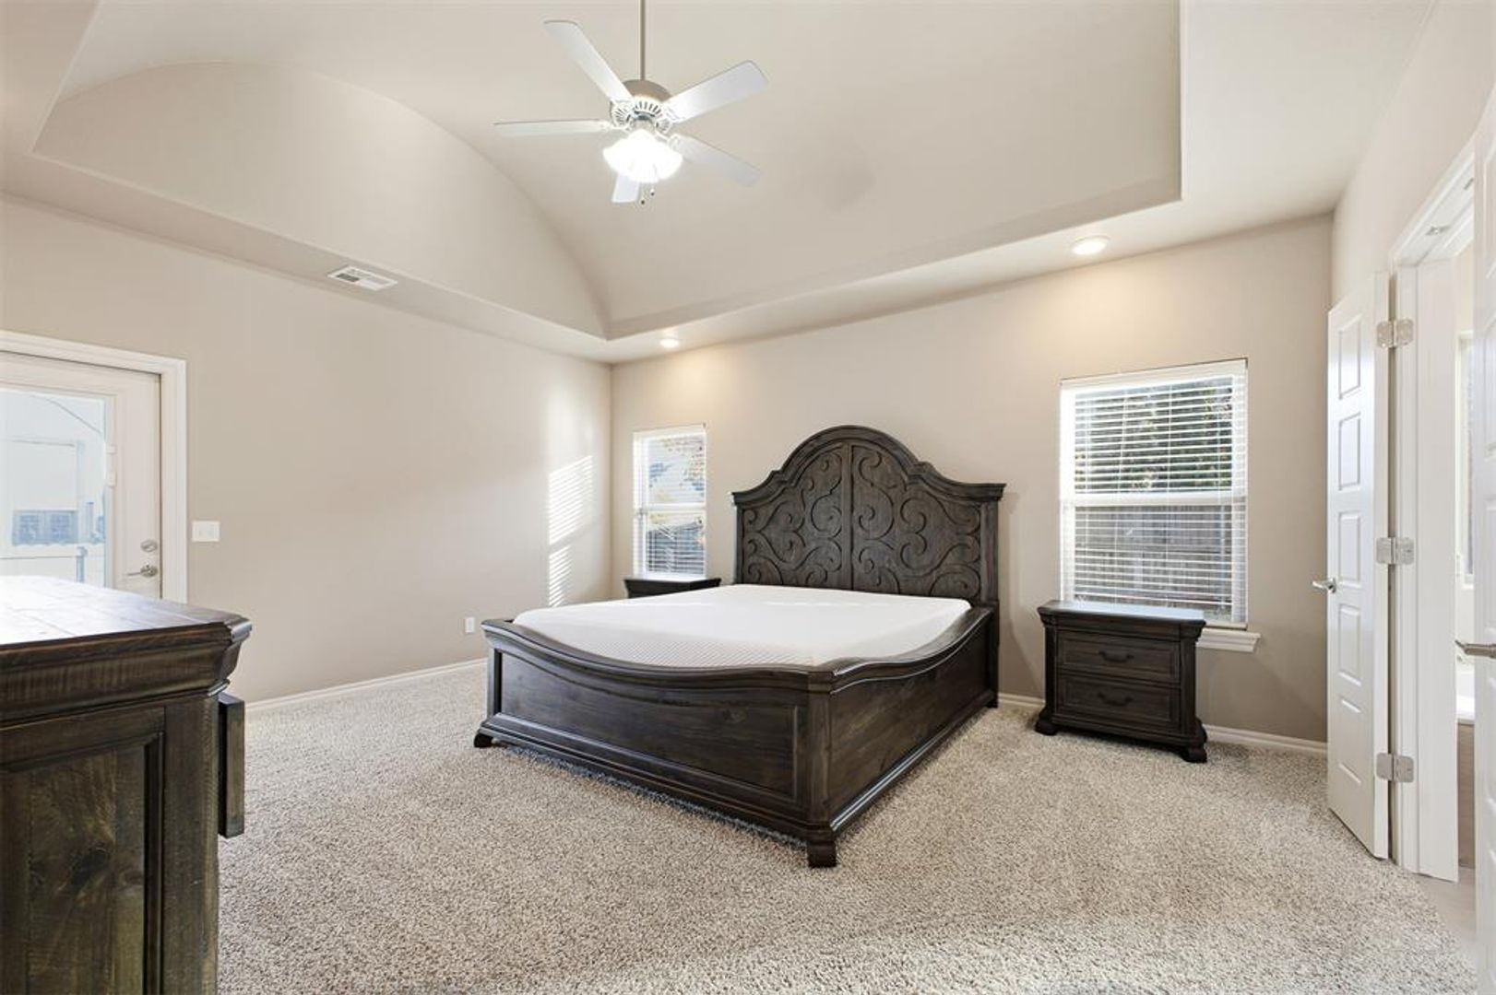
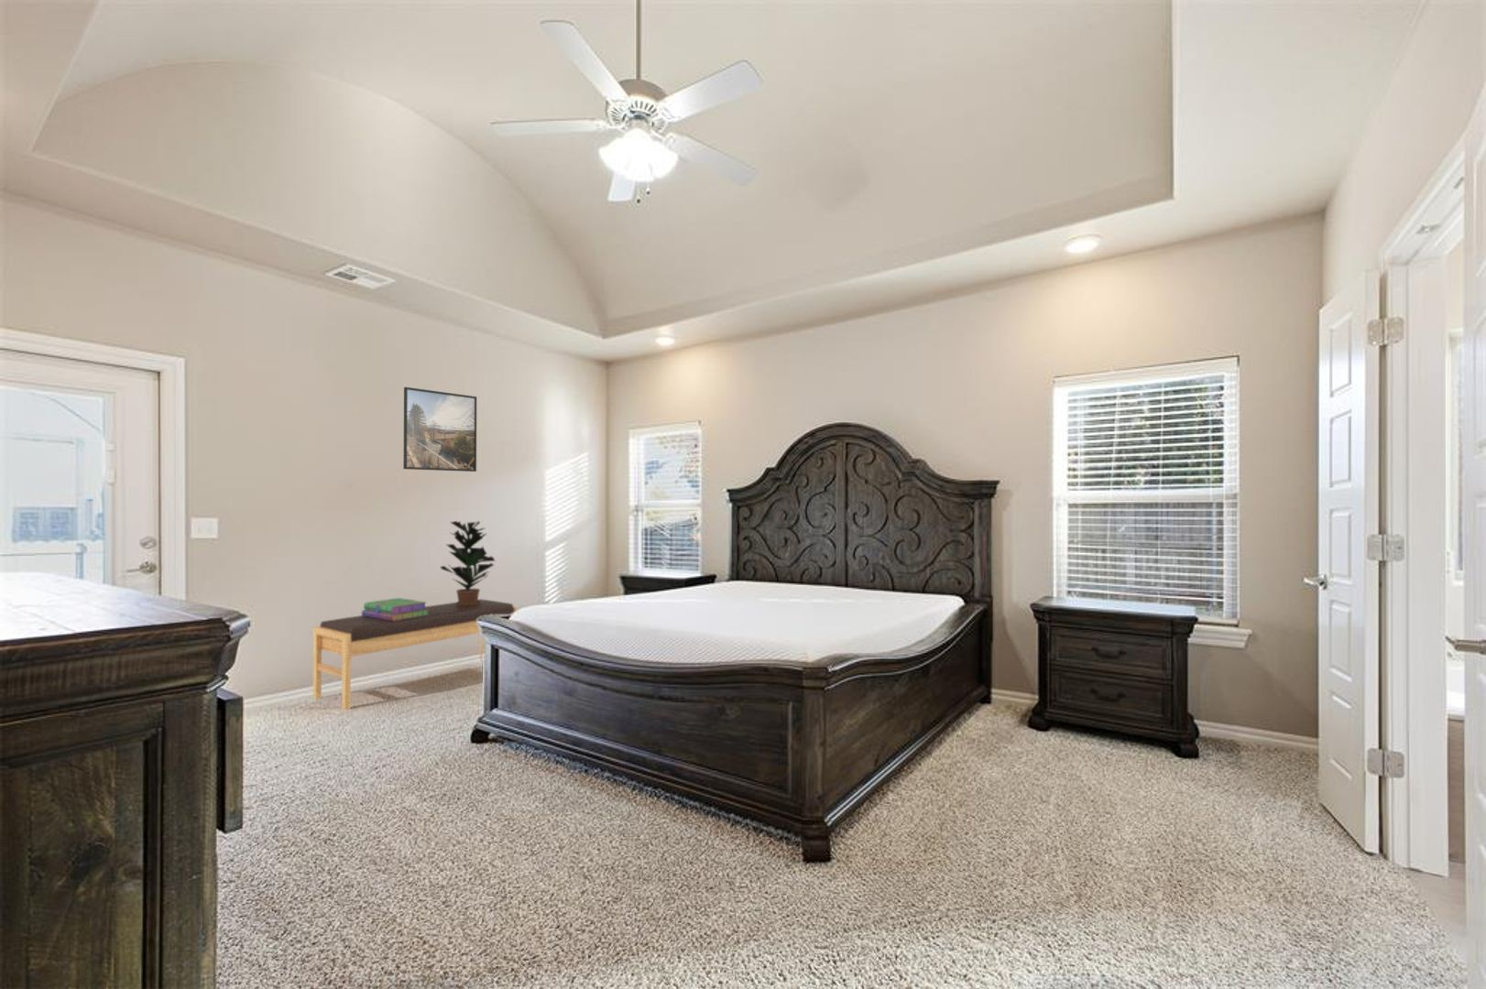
+ stack of books (395, 608)
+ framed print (442, 430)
+ potted plant (471, 562)
+ bench (423, 642)
